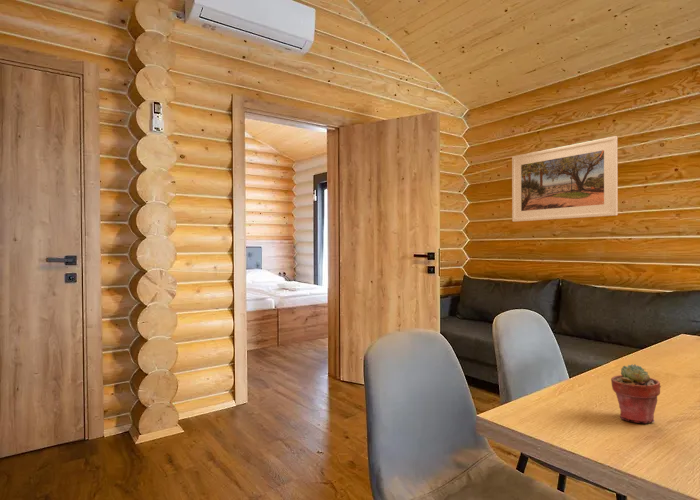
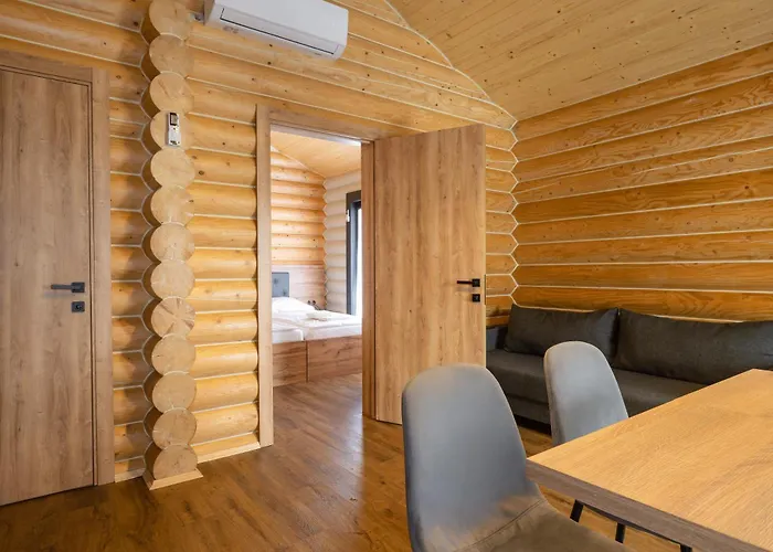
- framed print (559, 183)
- potted succulent (635, 391)
